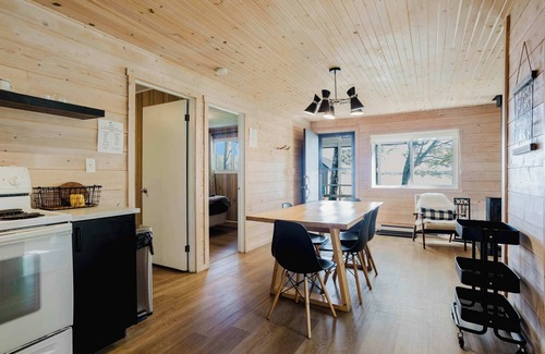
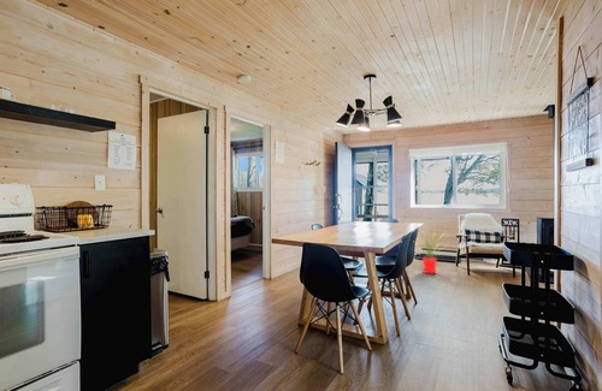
+ house plant (430, 249)
